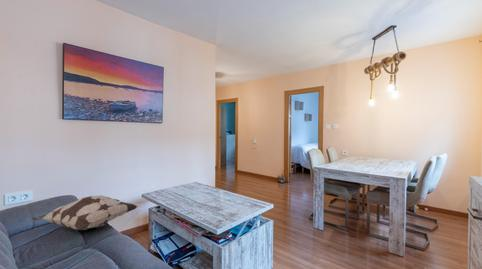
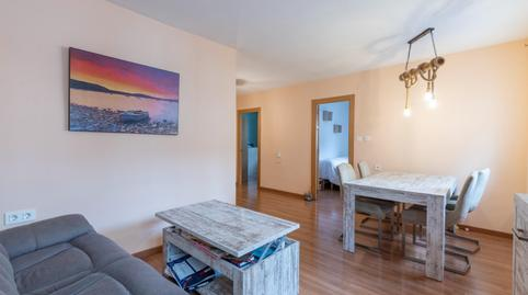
- decorative pillow (88, 212)
